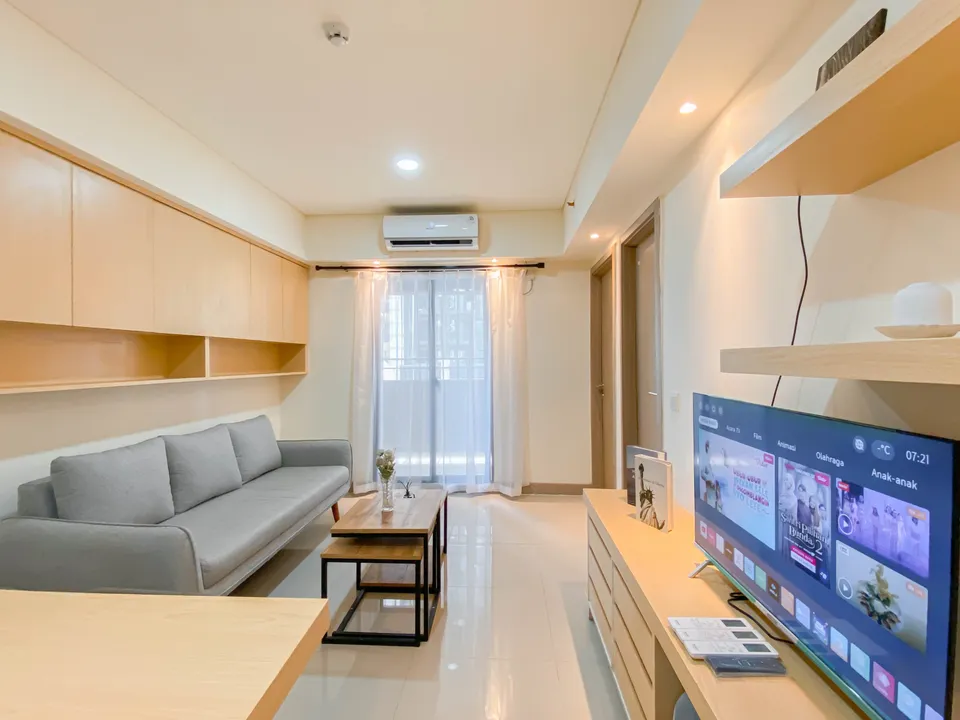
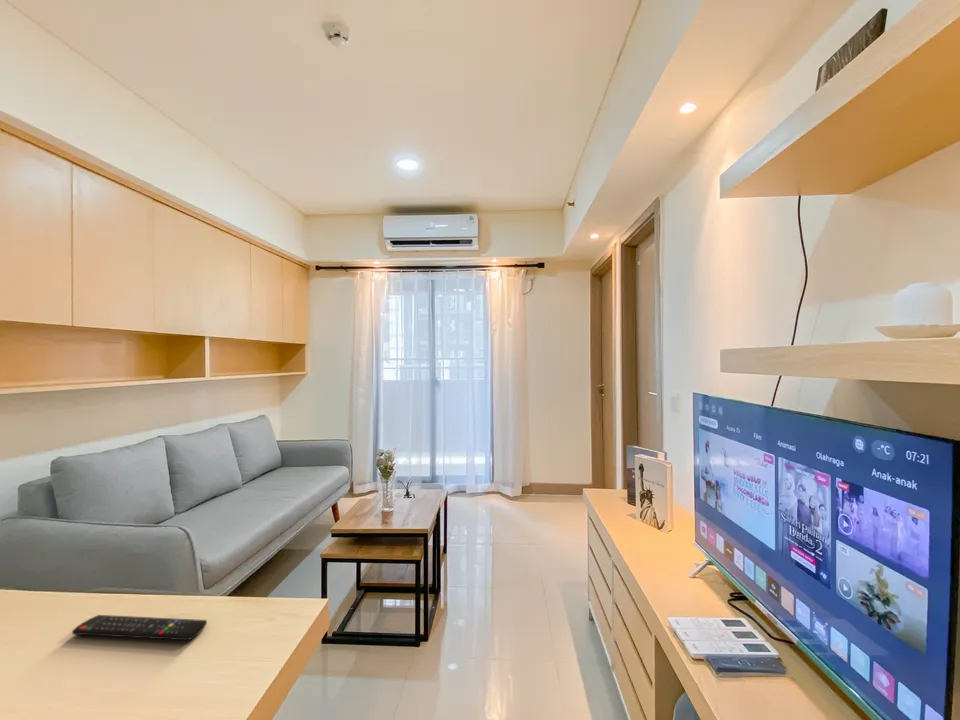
+ remote control (139, 628)
